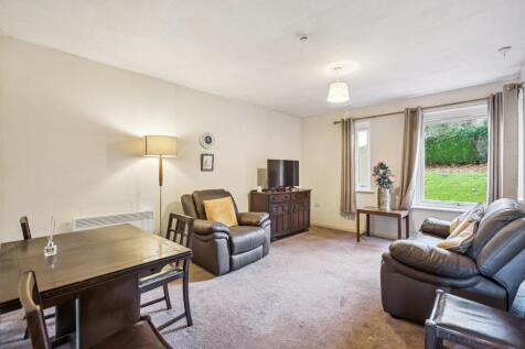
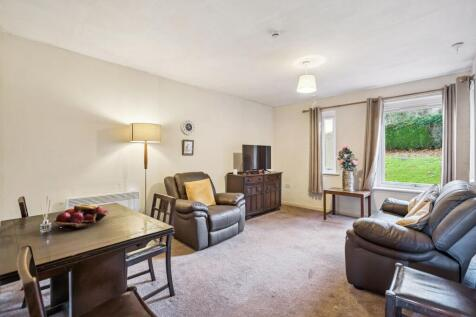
+ fruit basket (82, 215)
